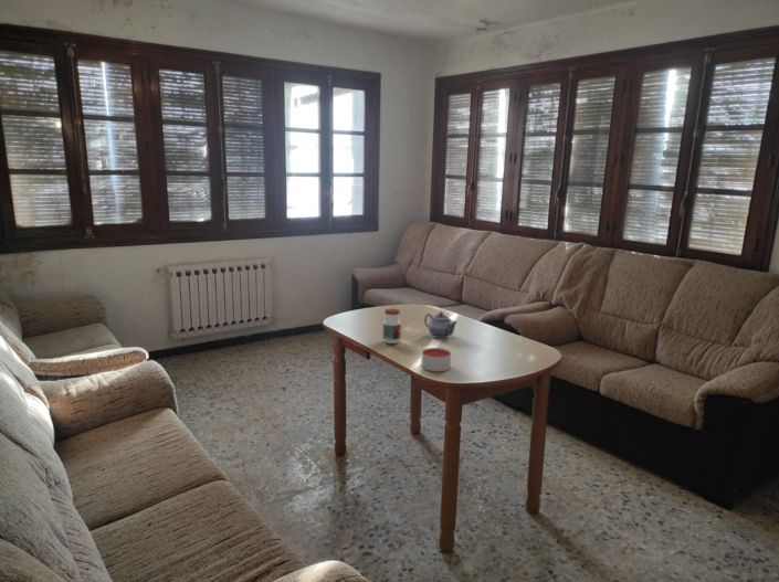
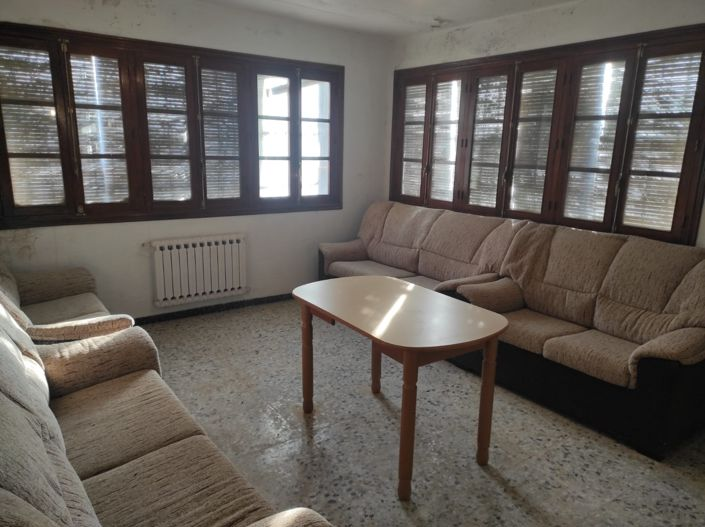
- jar (391, 326)
- teapot (440, 324)
- candle (435, 358)
